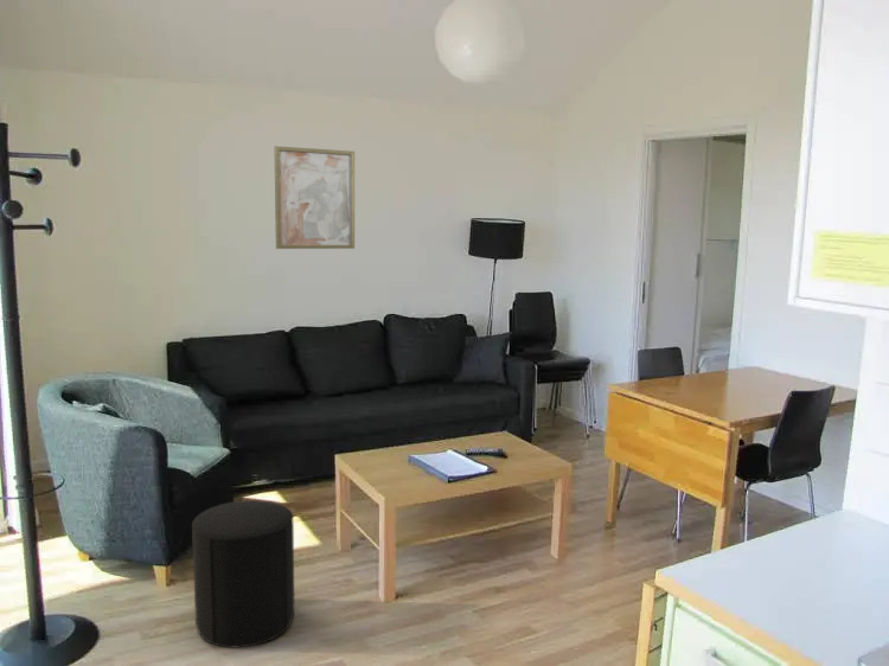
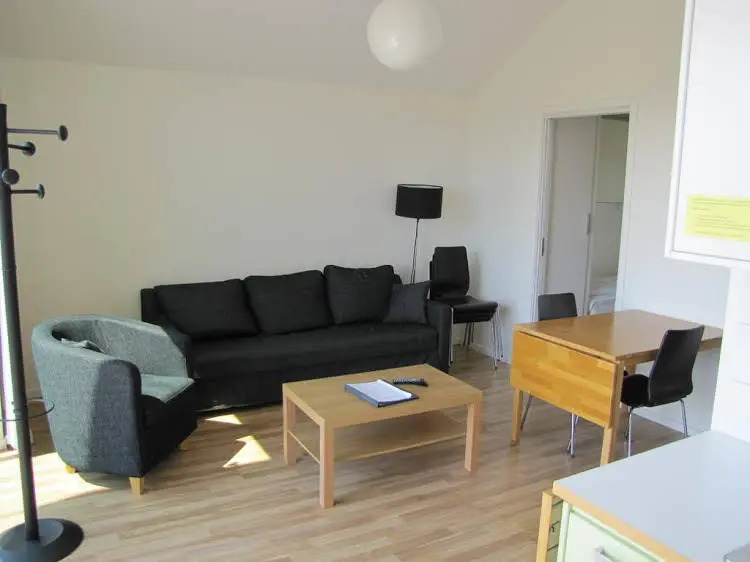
- wall art (315, 199)
- stool (244, 568)
